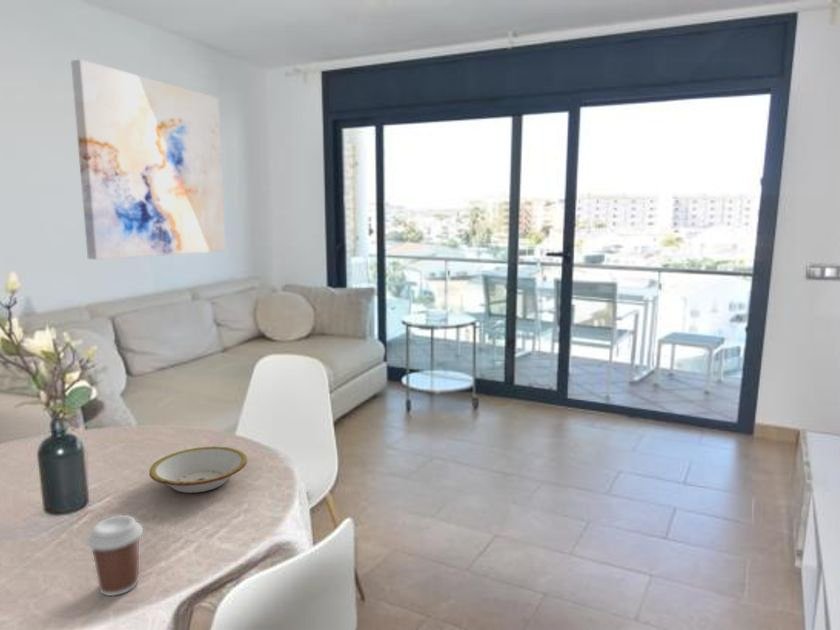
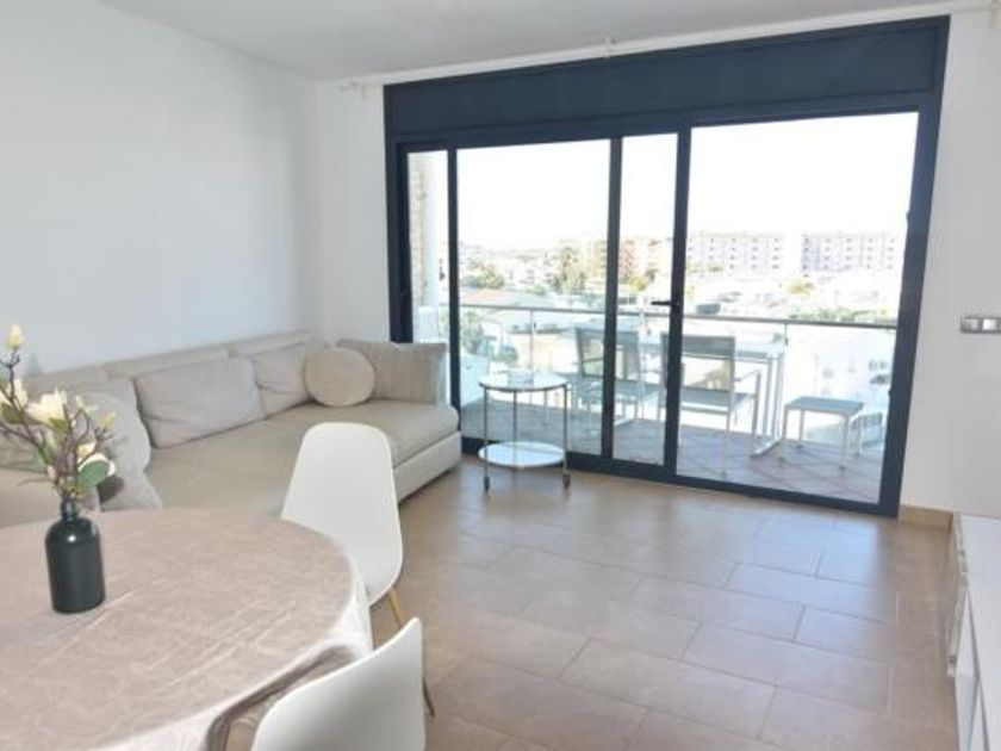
- wall art (159, 169)
- coffee cup (116, 554)
- bowl (199, 472)
